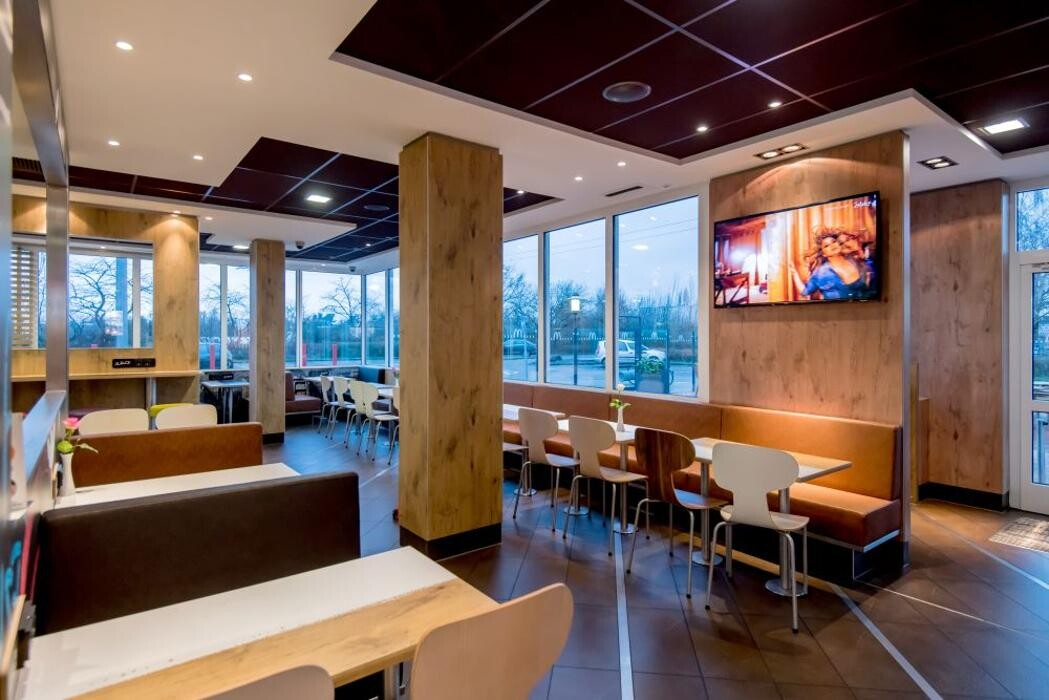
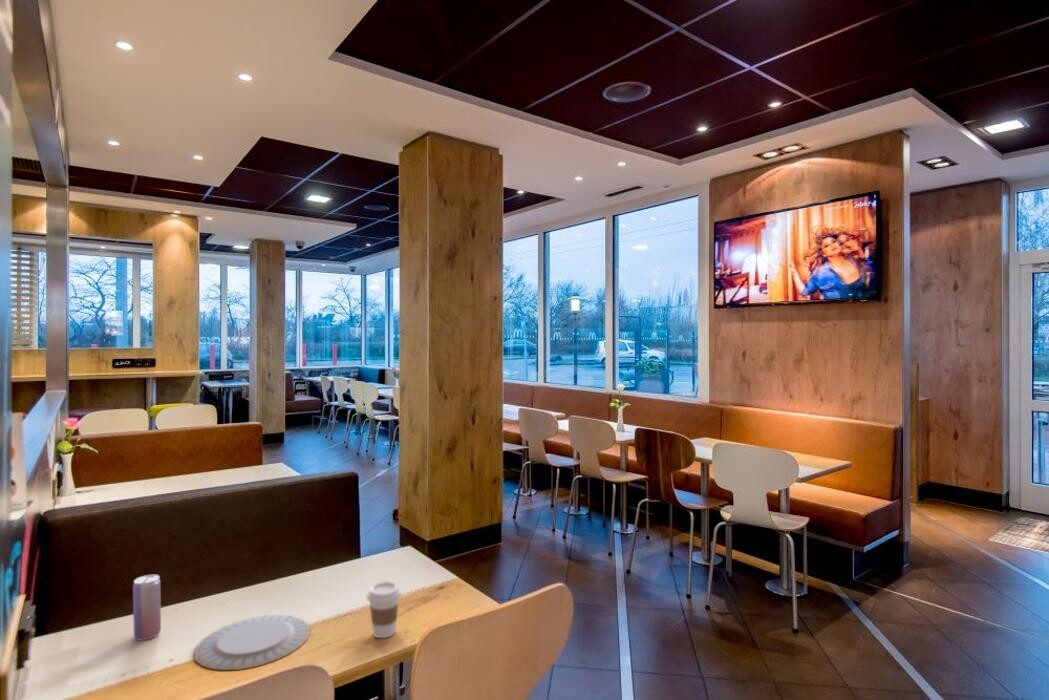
+ beverage can (147, 607)
+ coffee cup (384, 609)
+ chinaware (254, 638)
